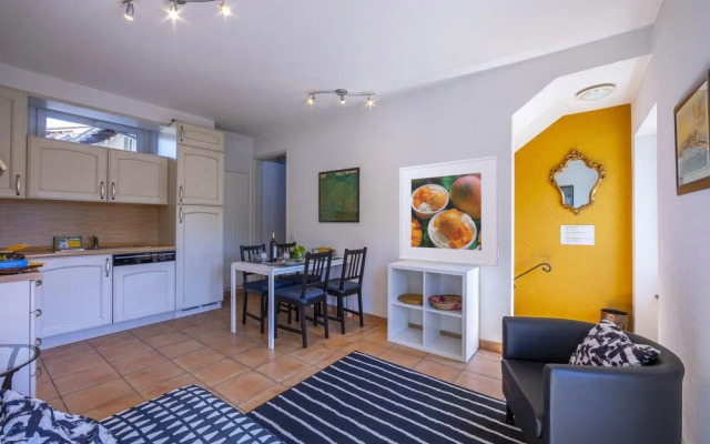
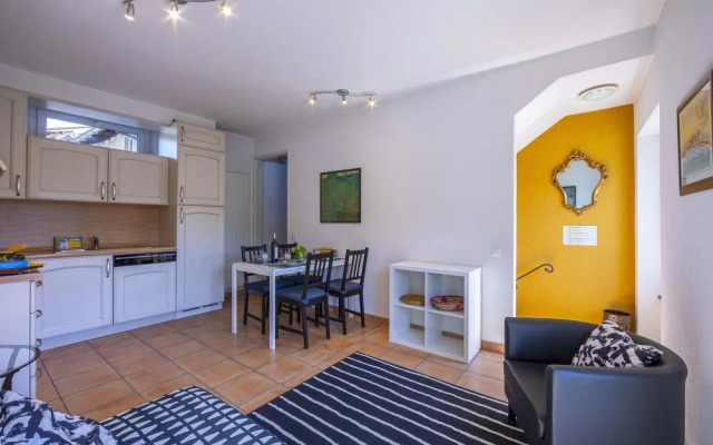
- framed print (444, 212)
